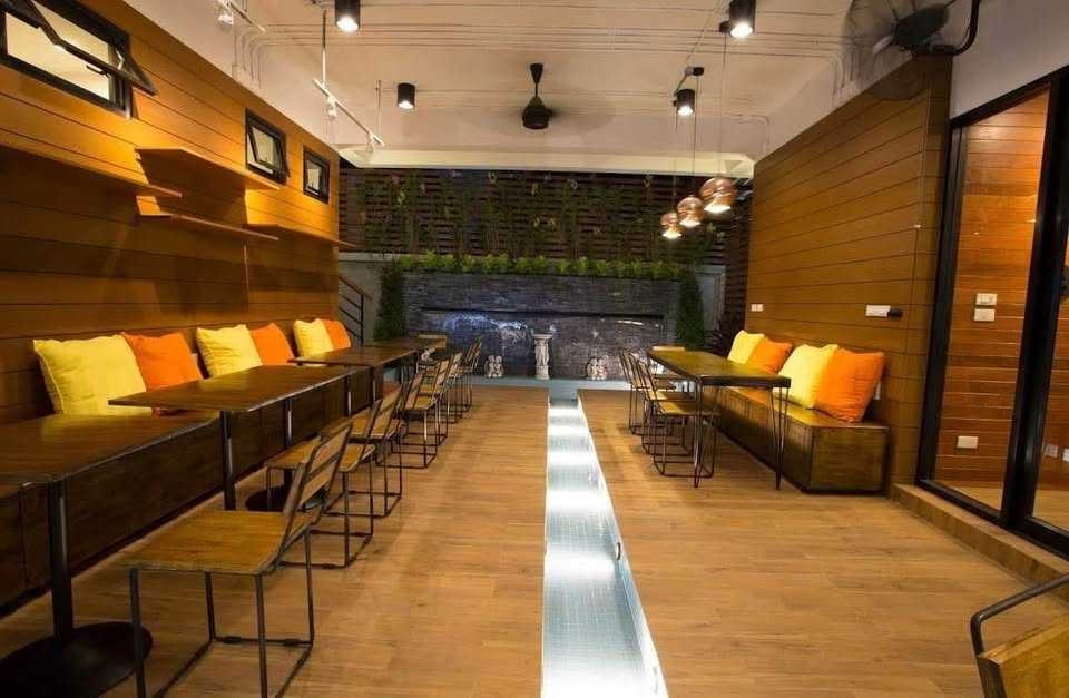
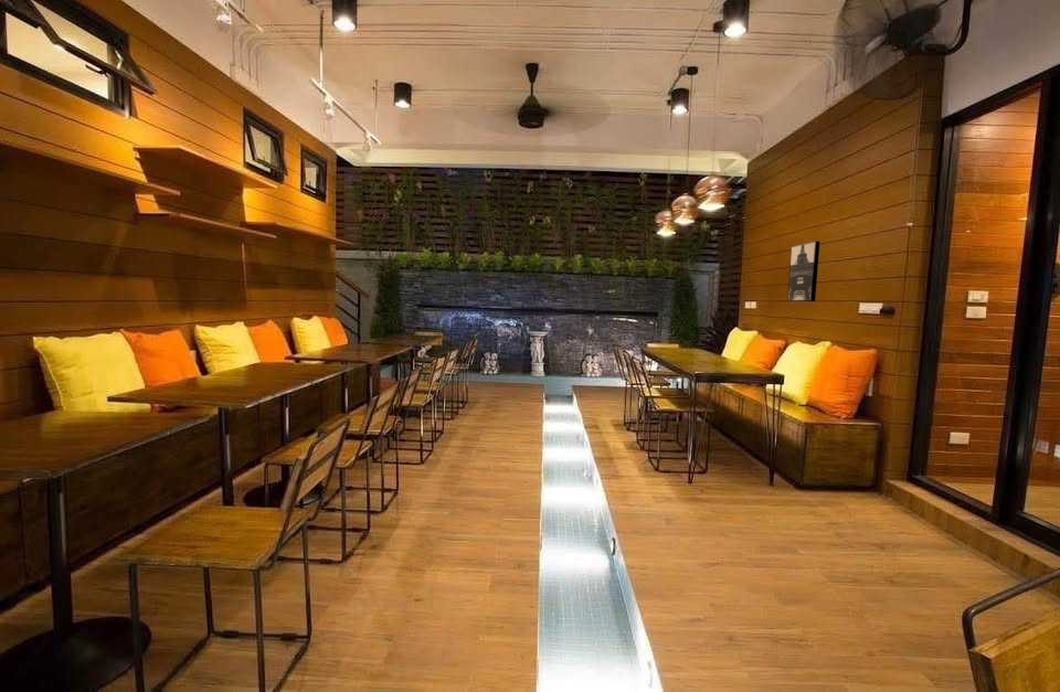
+ wall art (803, 273)
